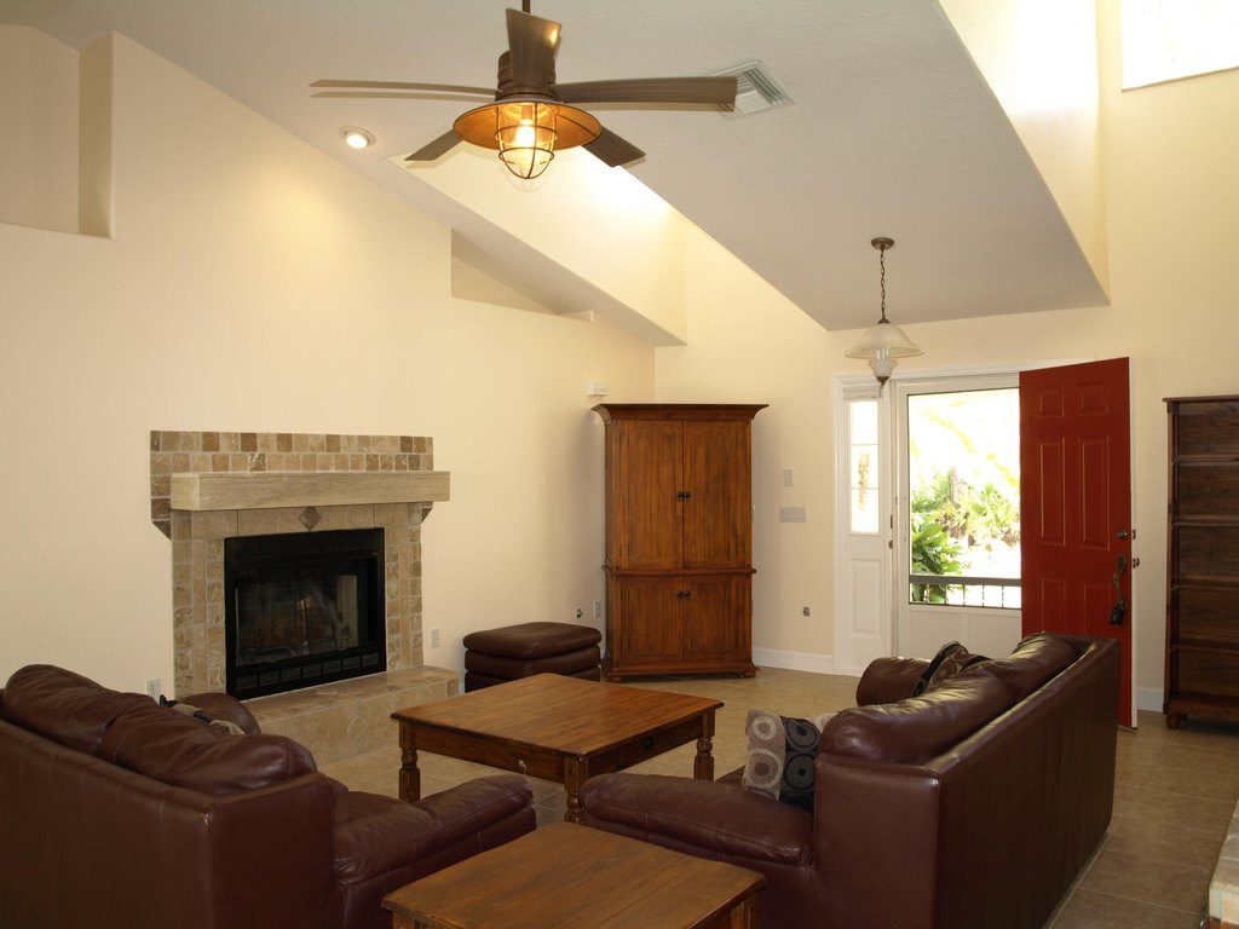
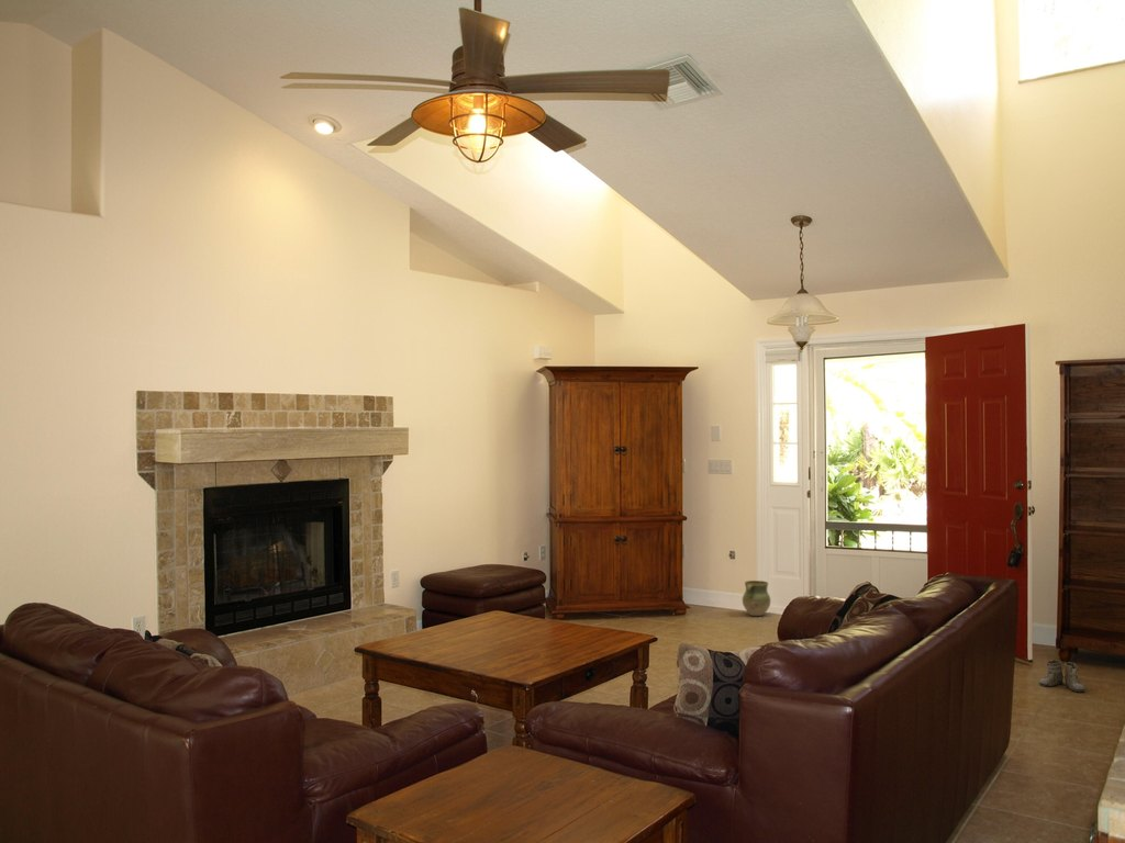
+ ceramic jug (755, 598)
+ boots (1060, 674)
